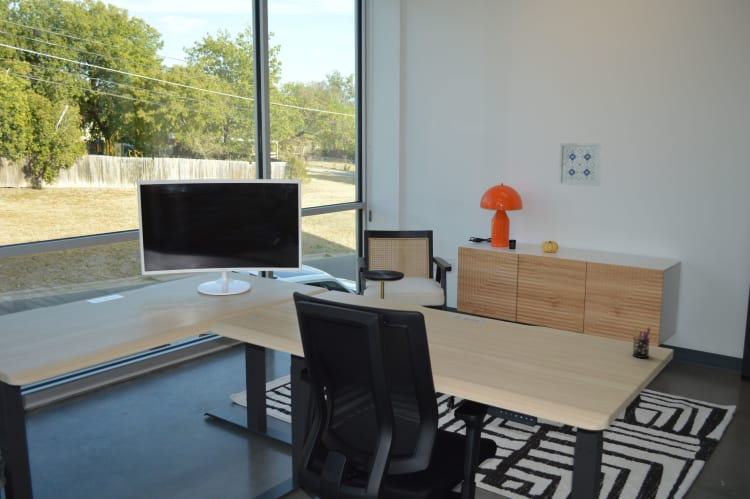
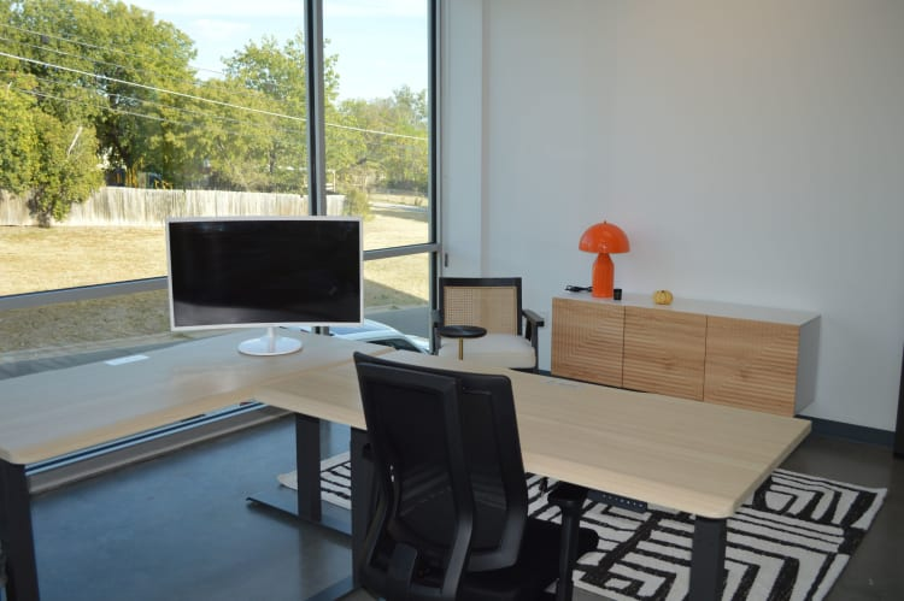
- wall art (579, 164)
- pen holder (643, 340)
